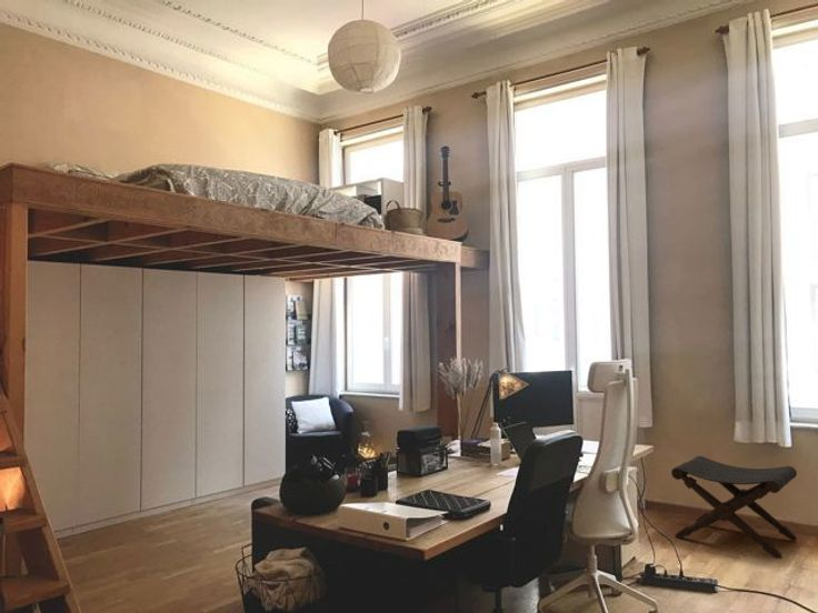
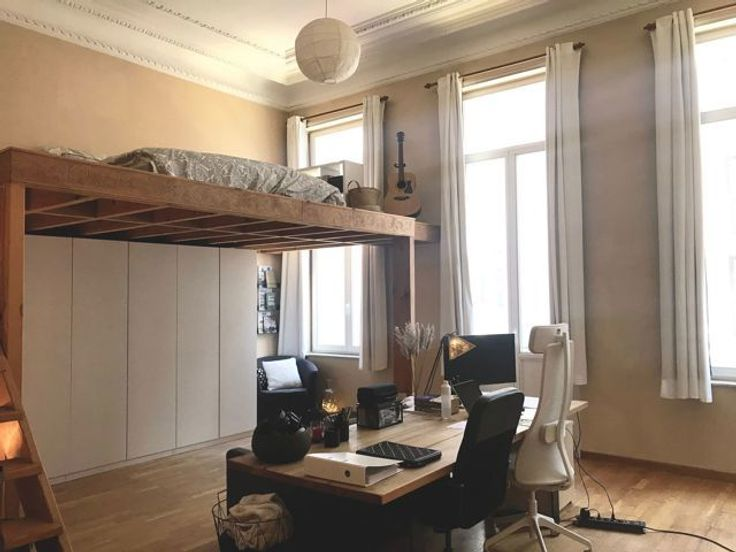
- footstool (734, 502)
